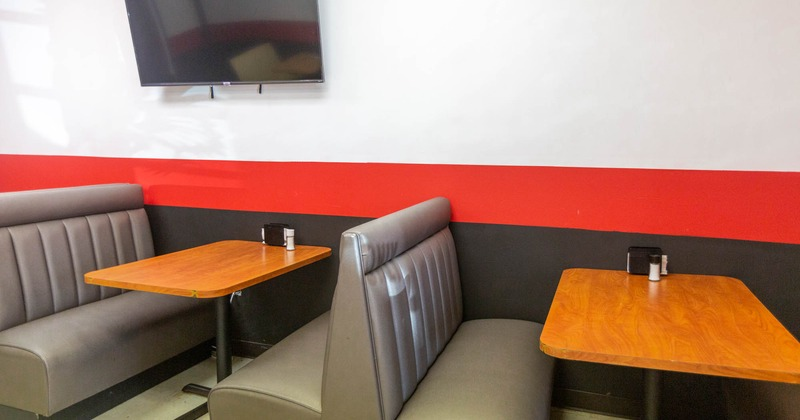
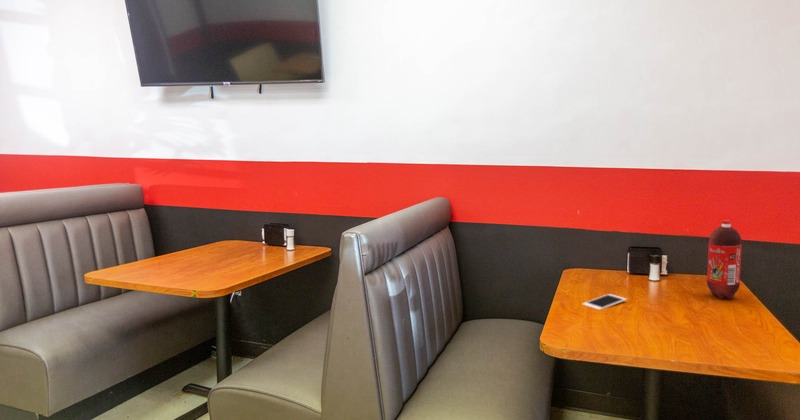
+ cell phone (604, 301)
+ cola bottle (724, 259)
